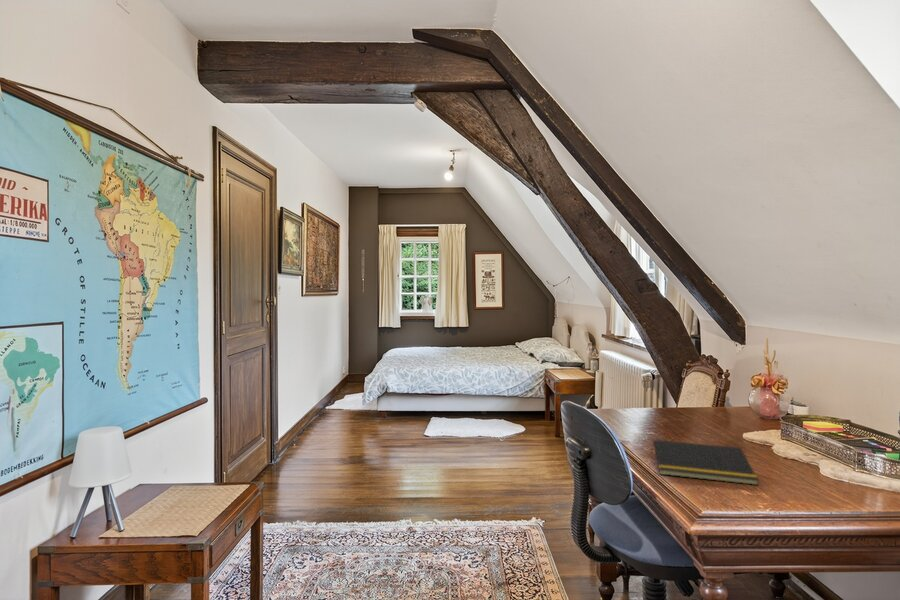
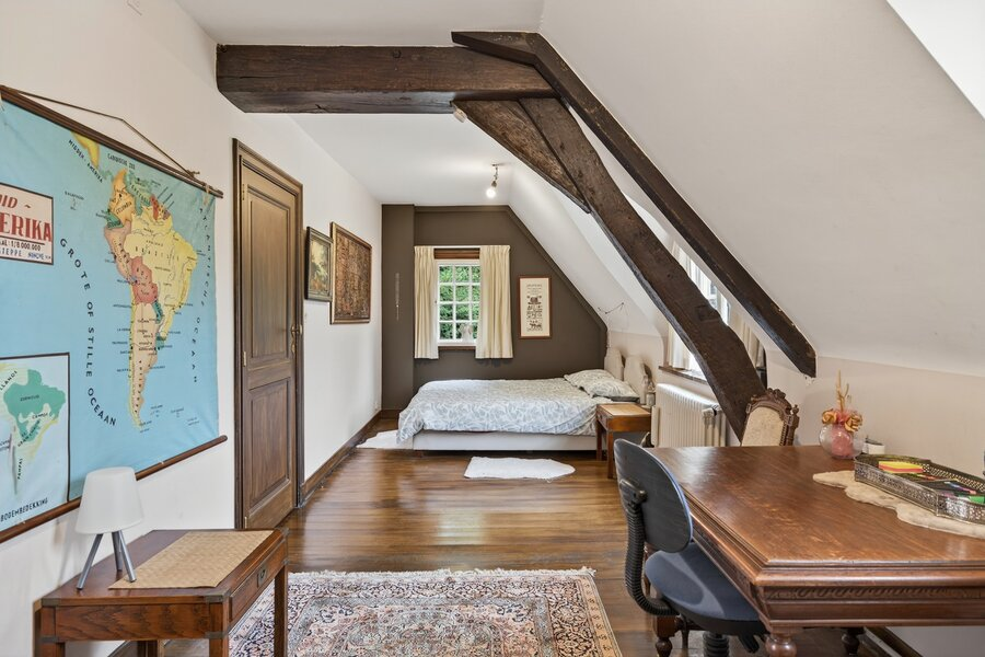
- notepad (701, 460)
